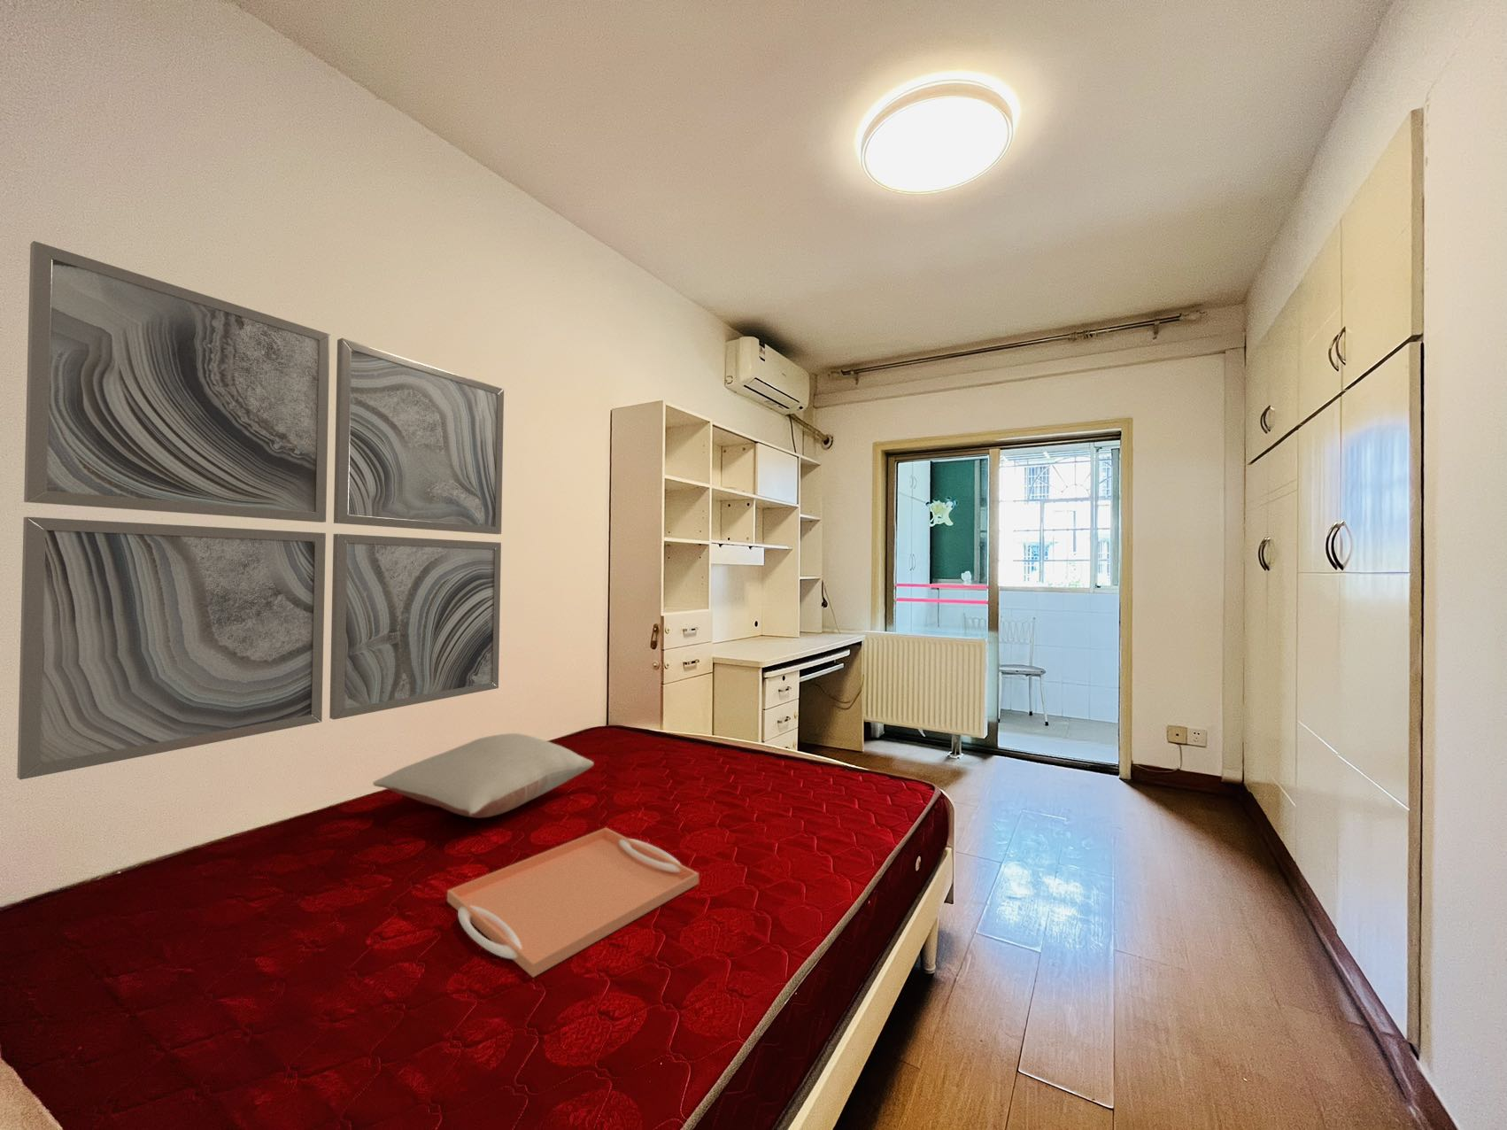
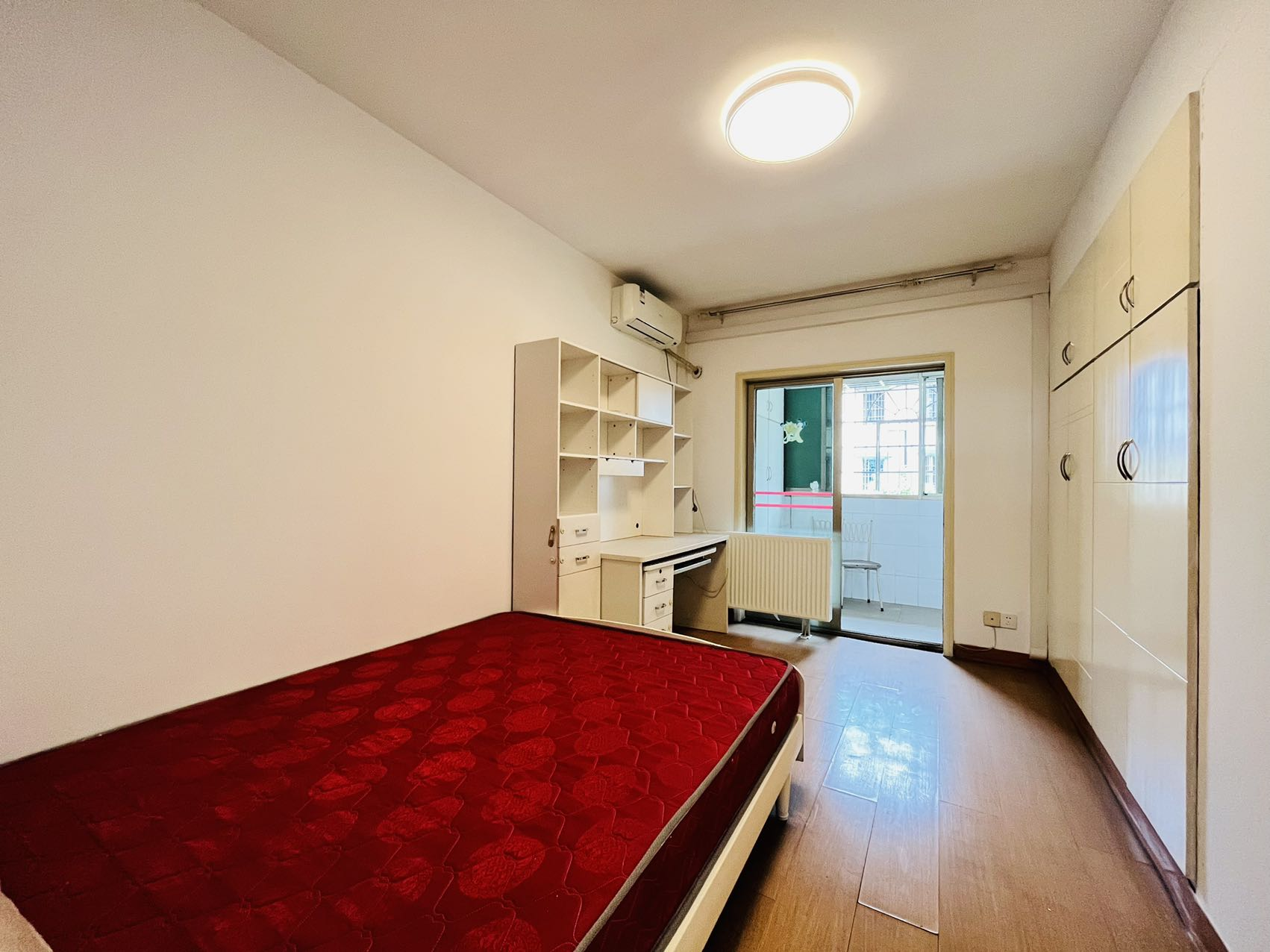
- serving tray (577, 887)
- wall art (333, 522)
- pillow (489, 773)
